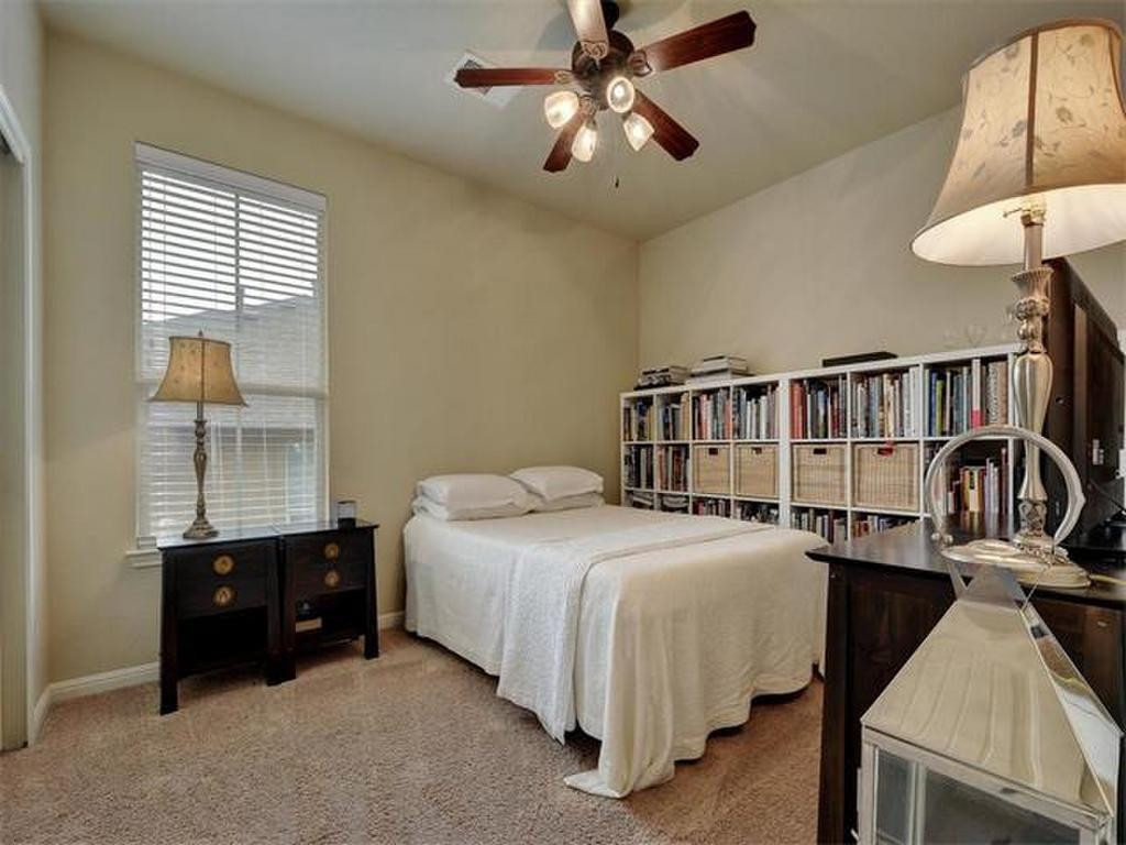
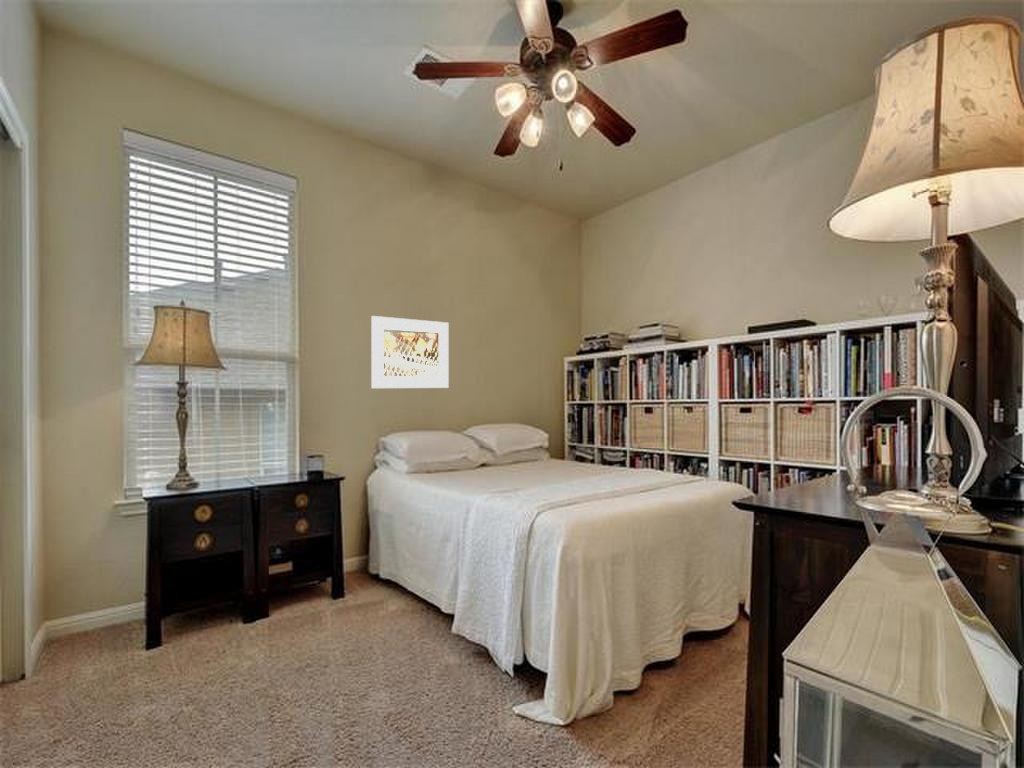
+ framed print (411, 353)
